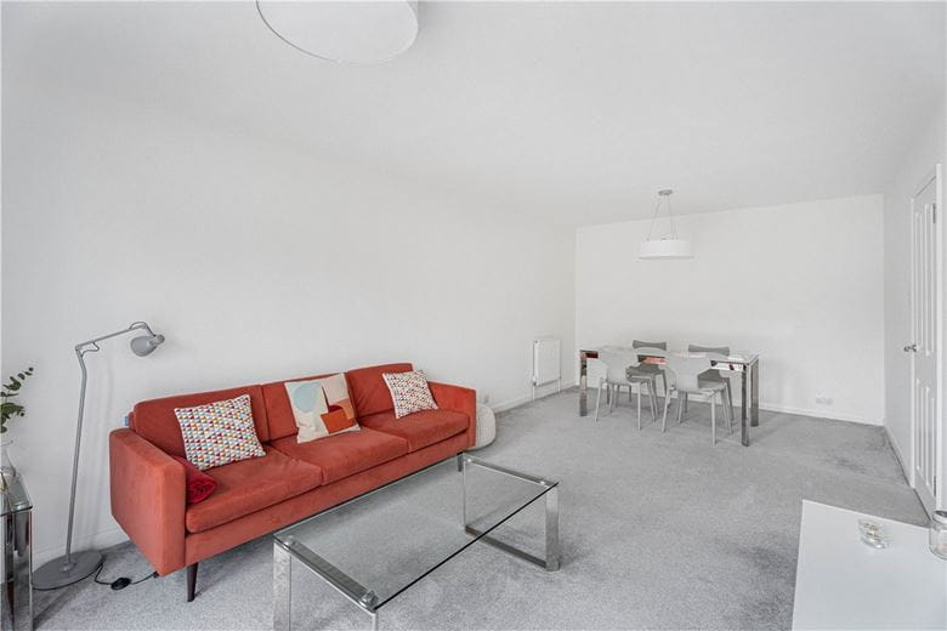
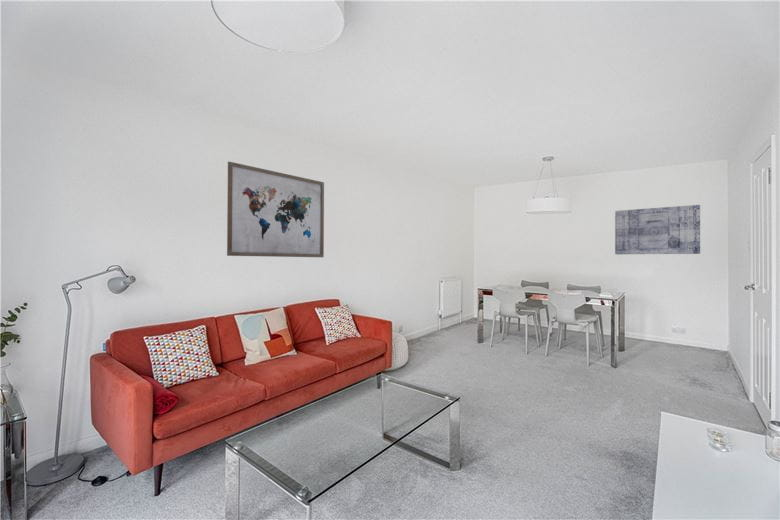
+ wall art (655, 231)
+ wall art (281, 214)
